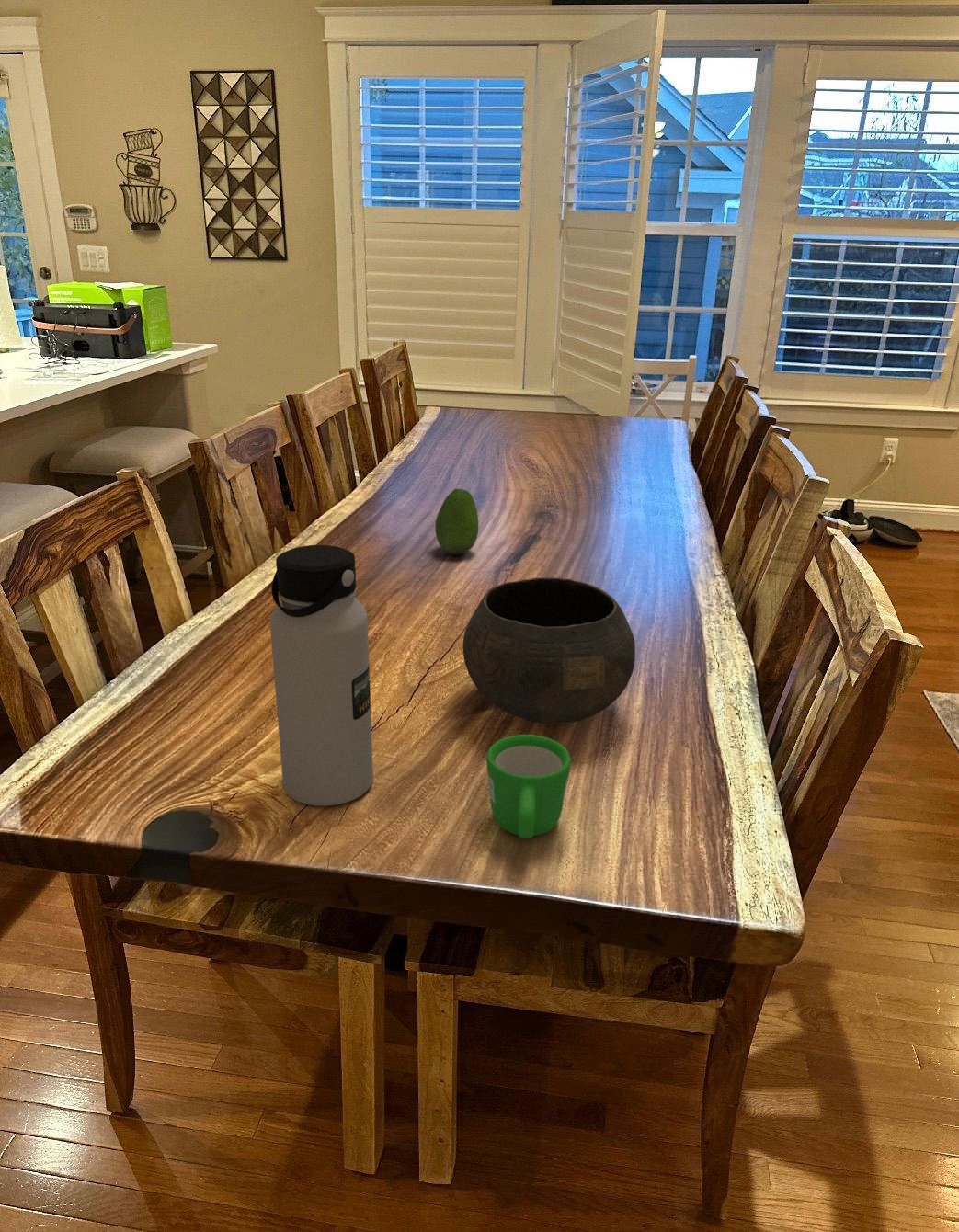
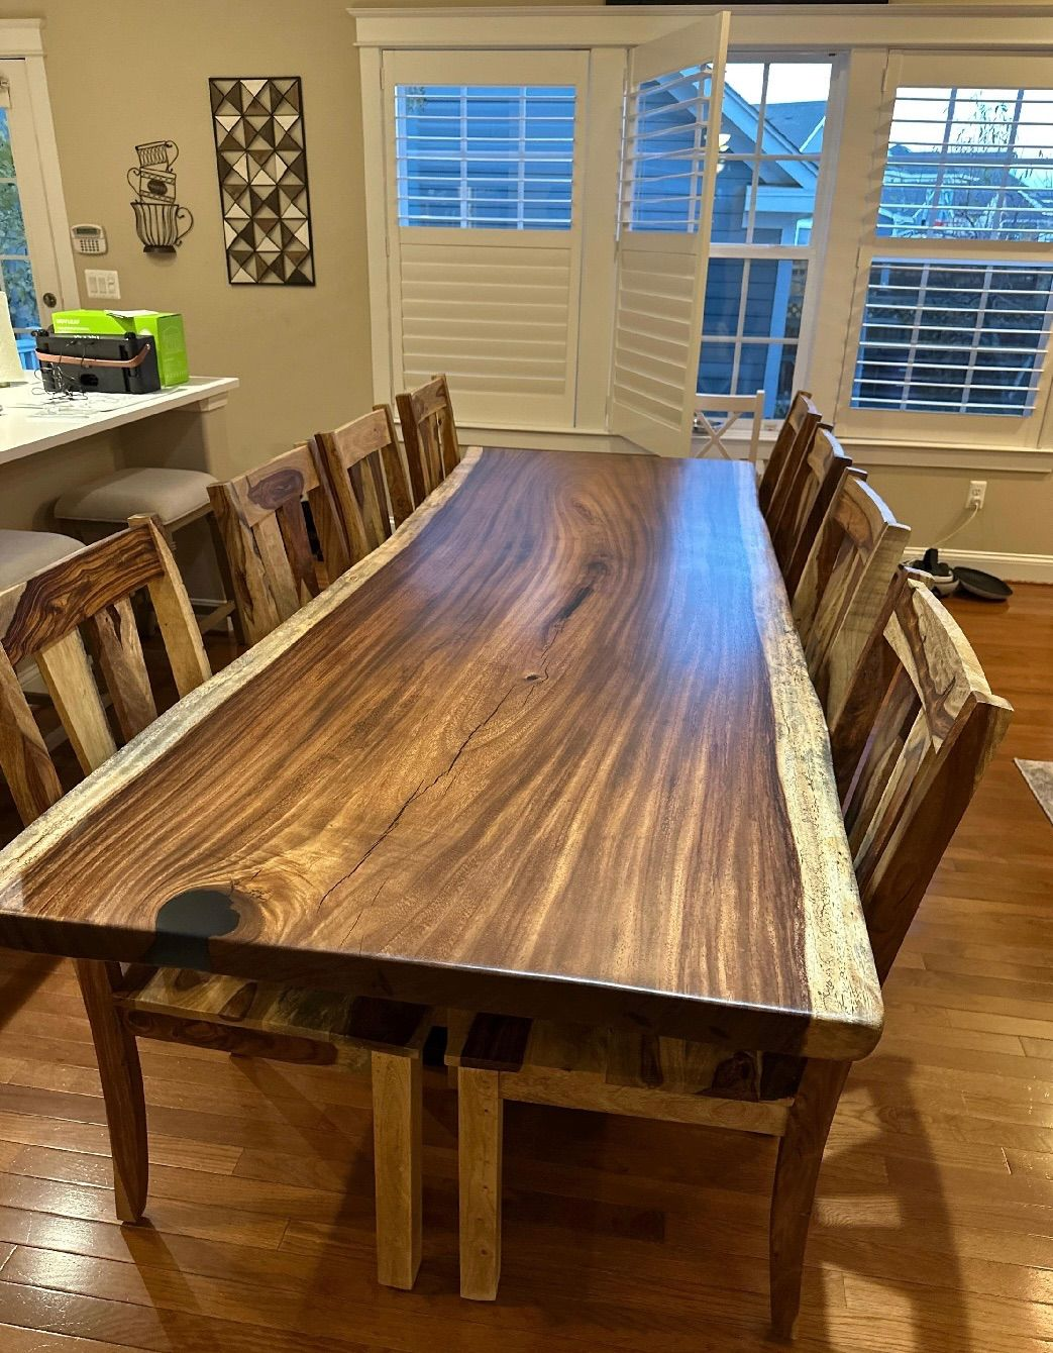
- mug (527, 798)
- bowl (547, 656)
- fruit (456, 520)
- water bottle (322, 674)
